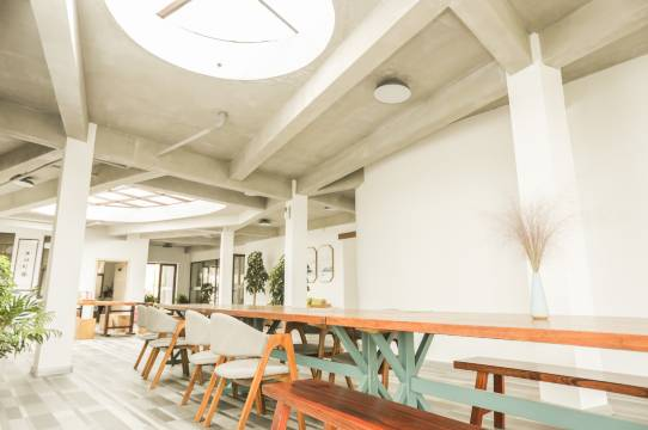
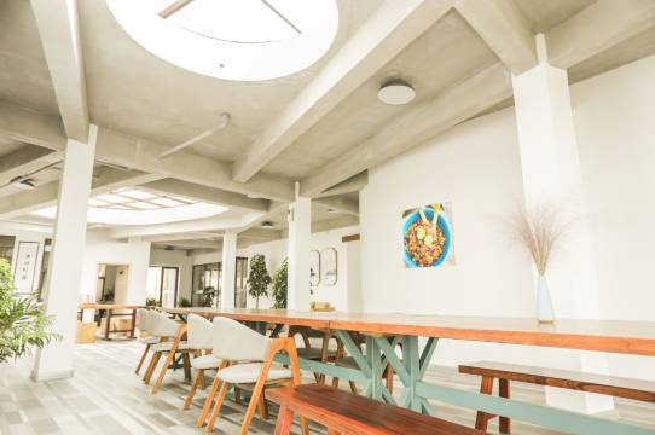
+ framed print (425, 236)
